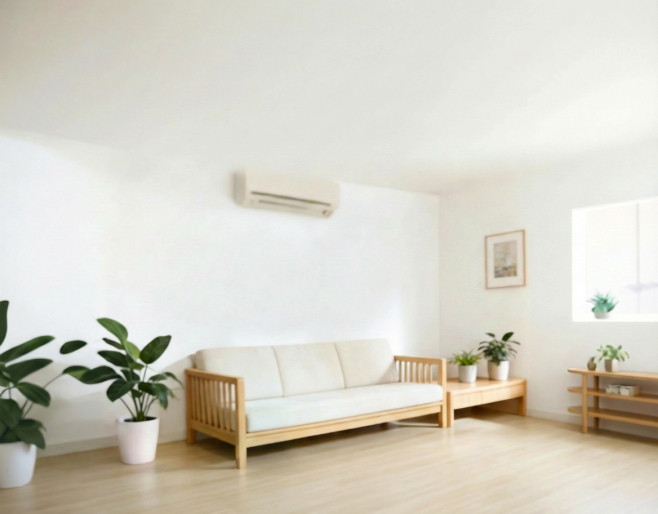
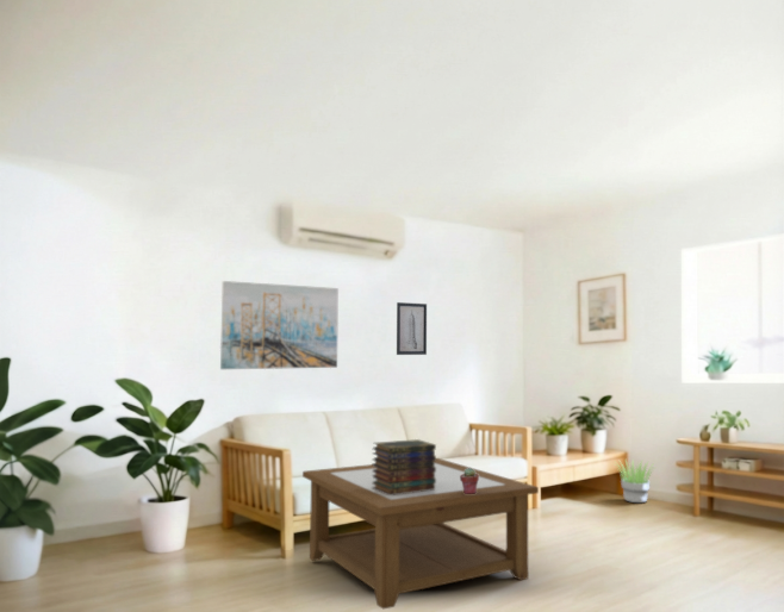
+ wall art (411, 329)
+ potted succulent (469, 480)
+ book stack (404, 466)
+ potted plant (634, 481)
+ coffee table (413, 523)
+ wall art (282, 326)
